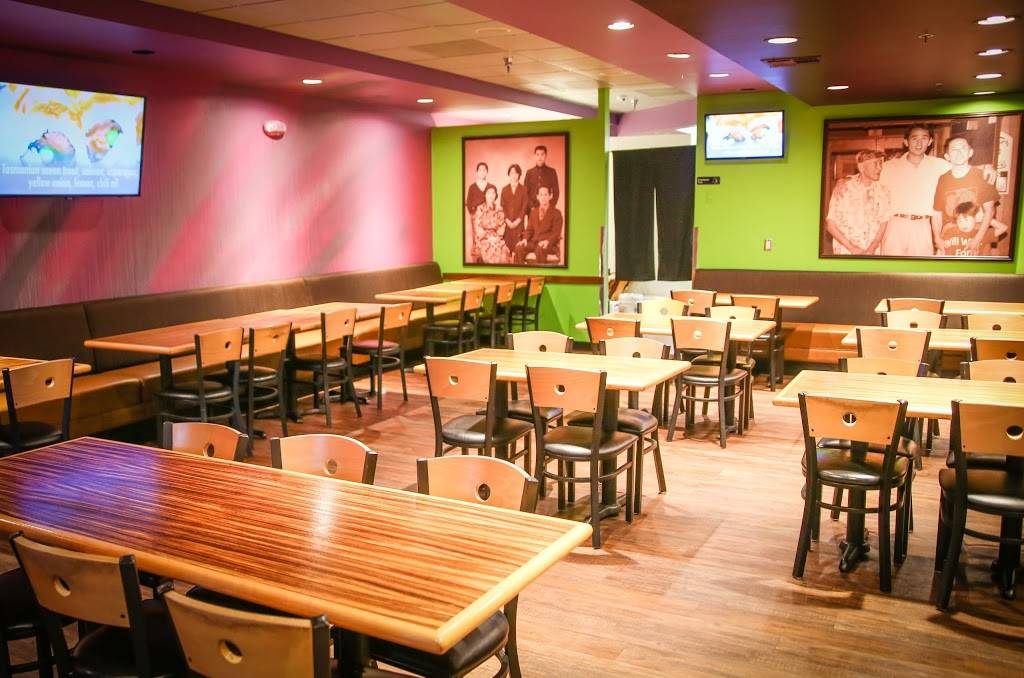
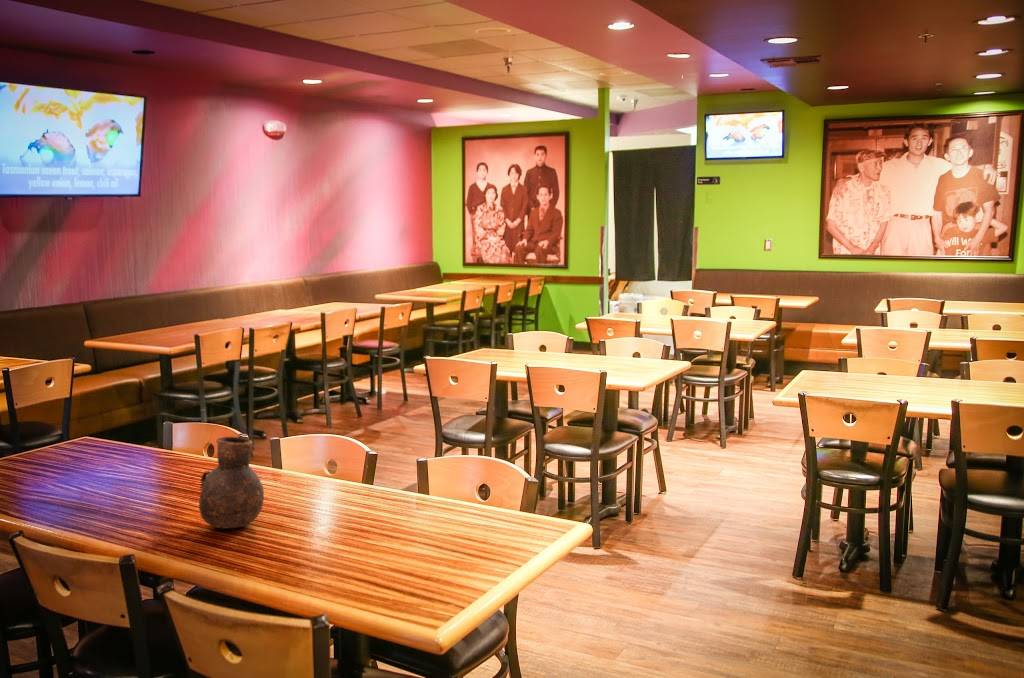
+ vase (230, 482)
